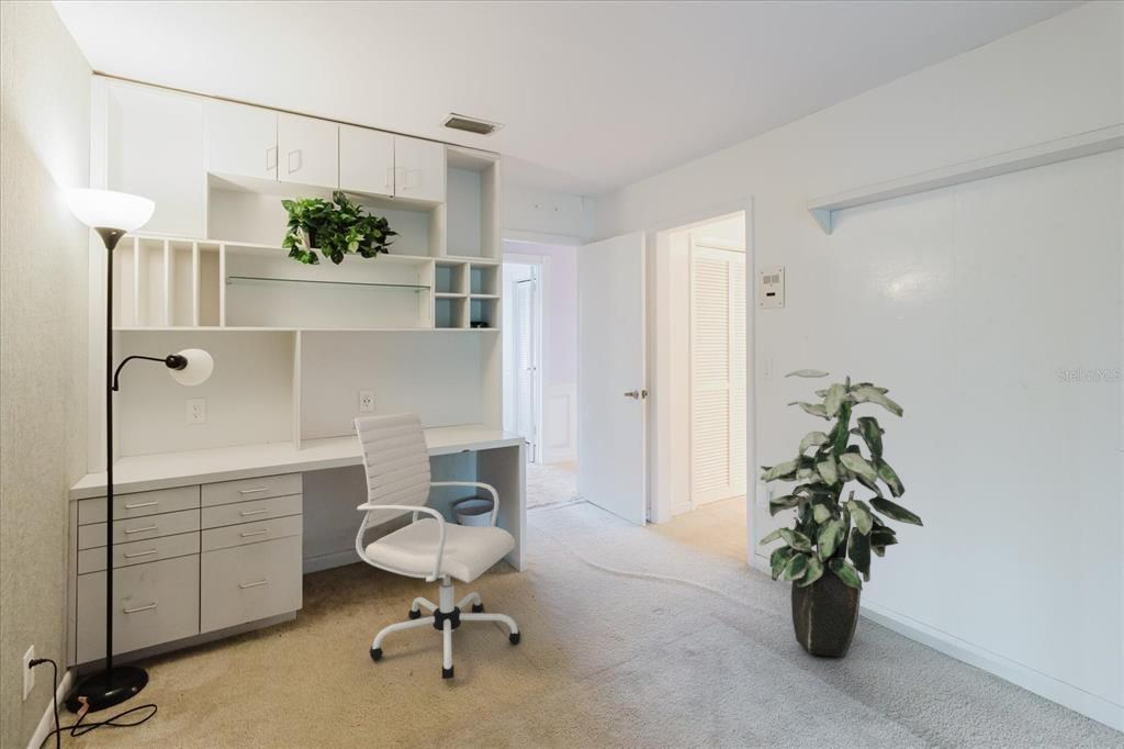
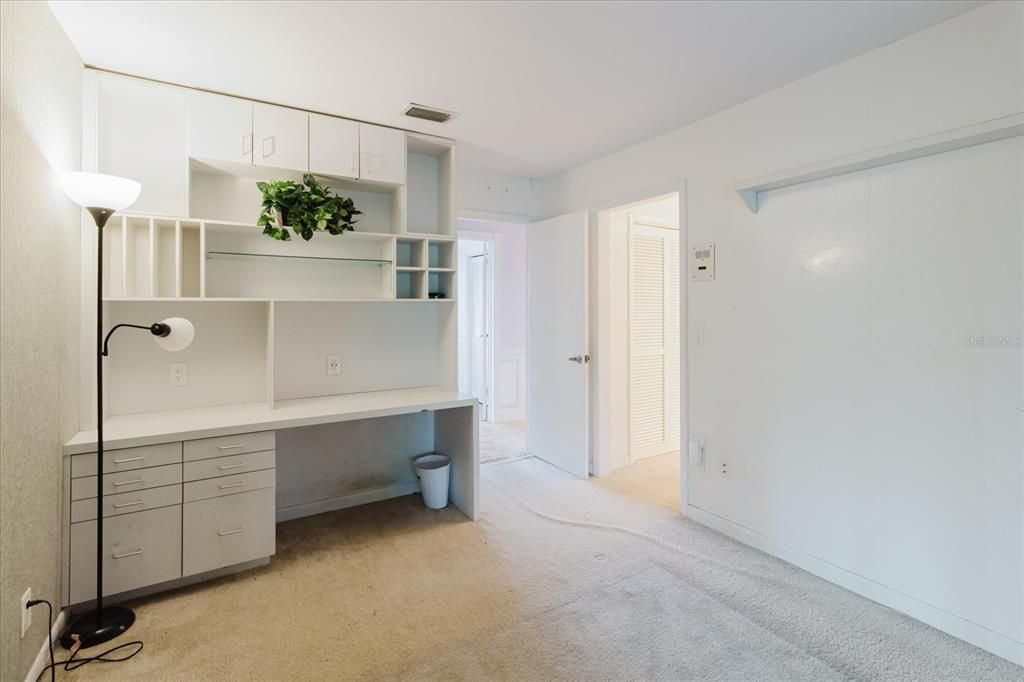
- office chair (446, 526)
- indoor plant (827, 506)
